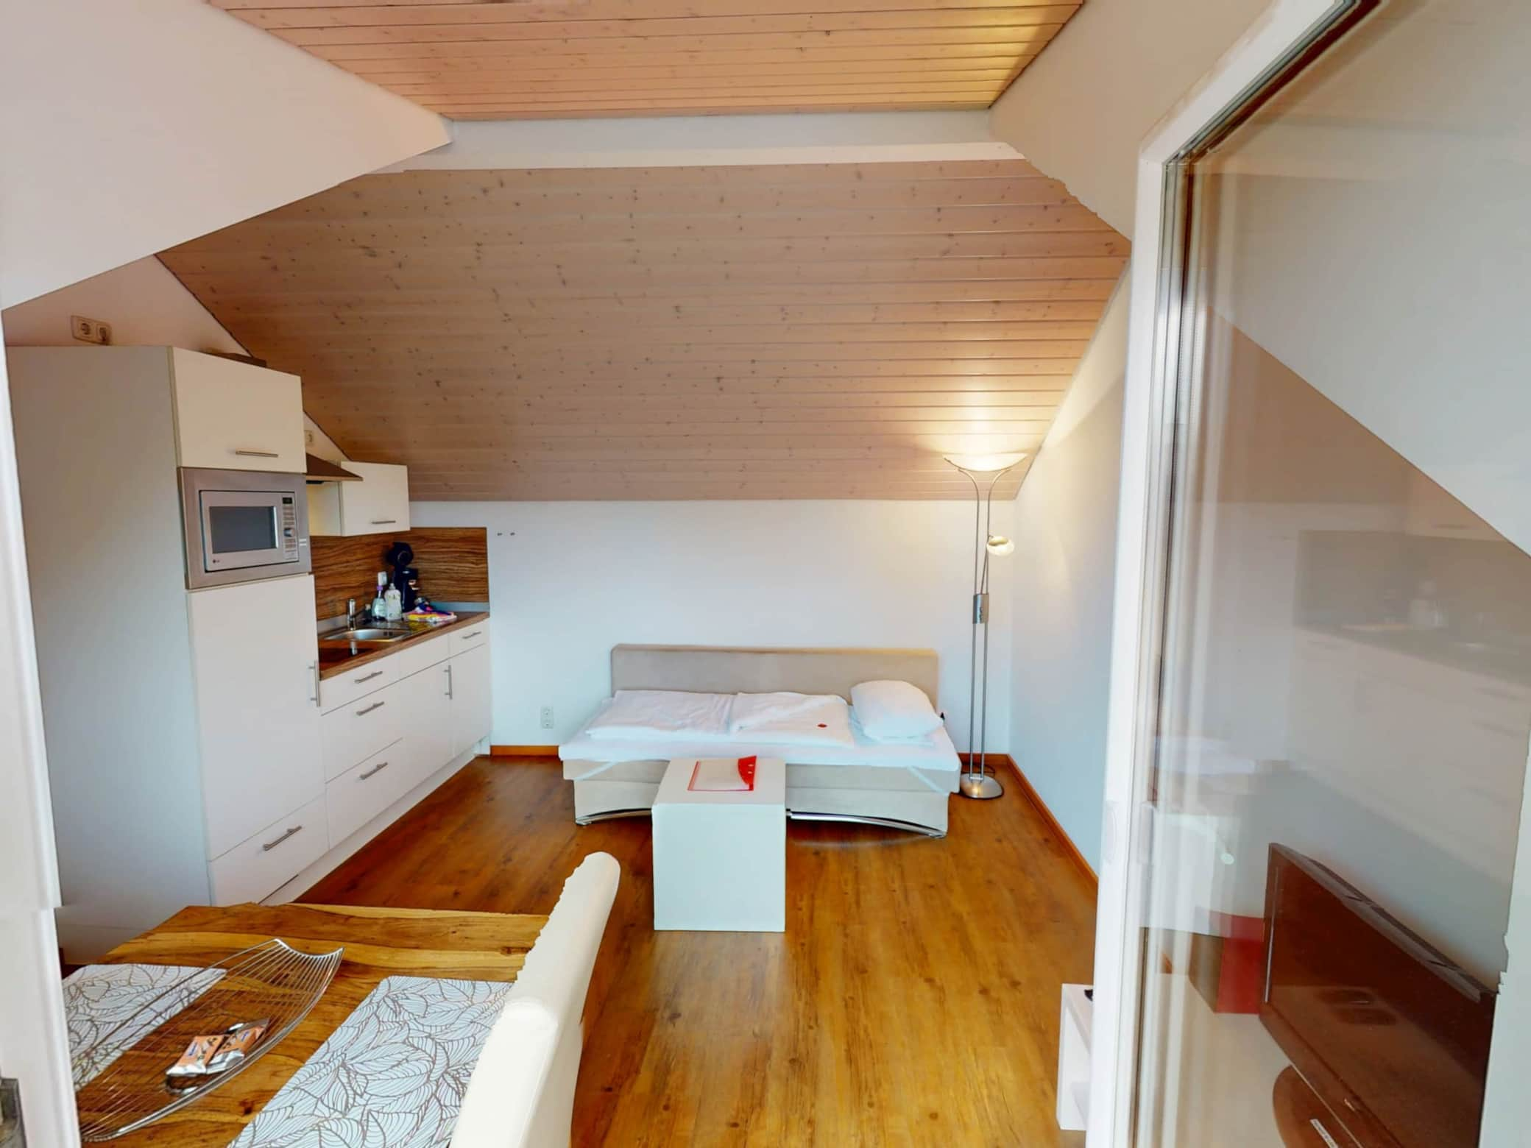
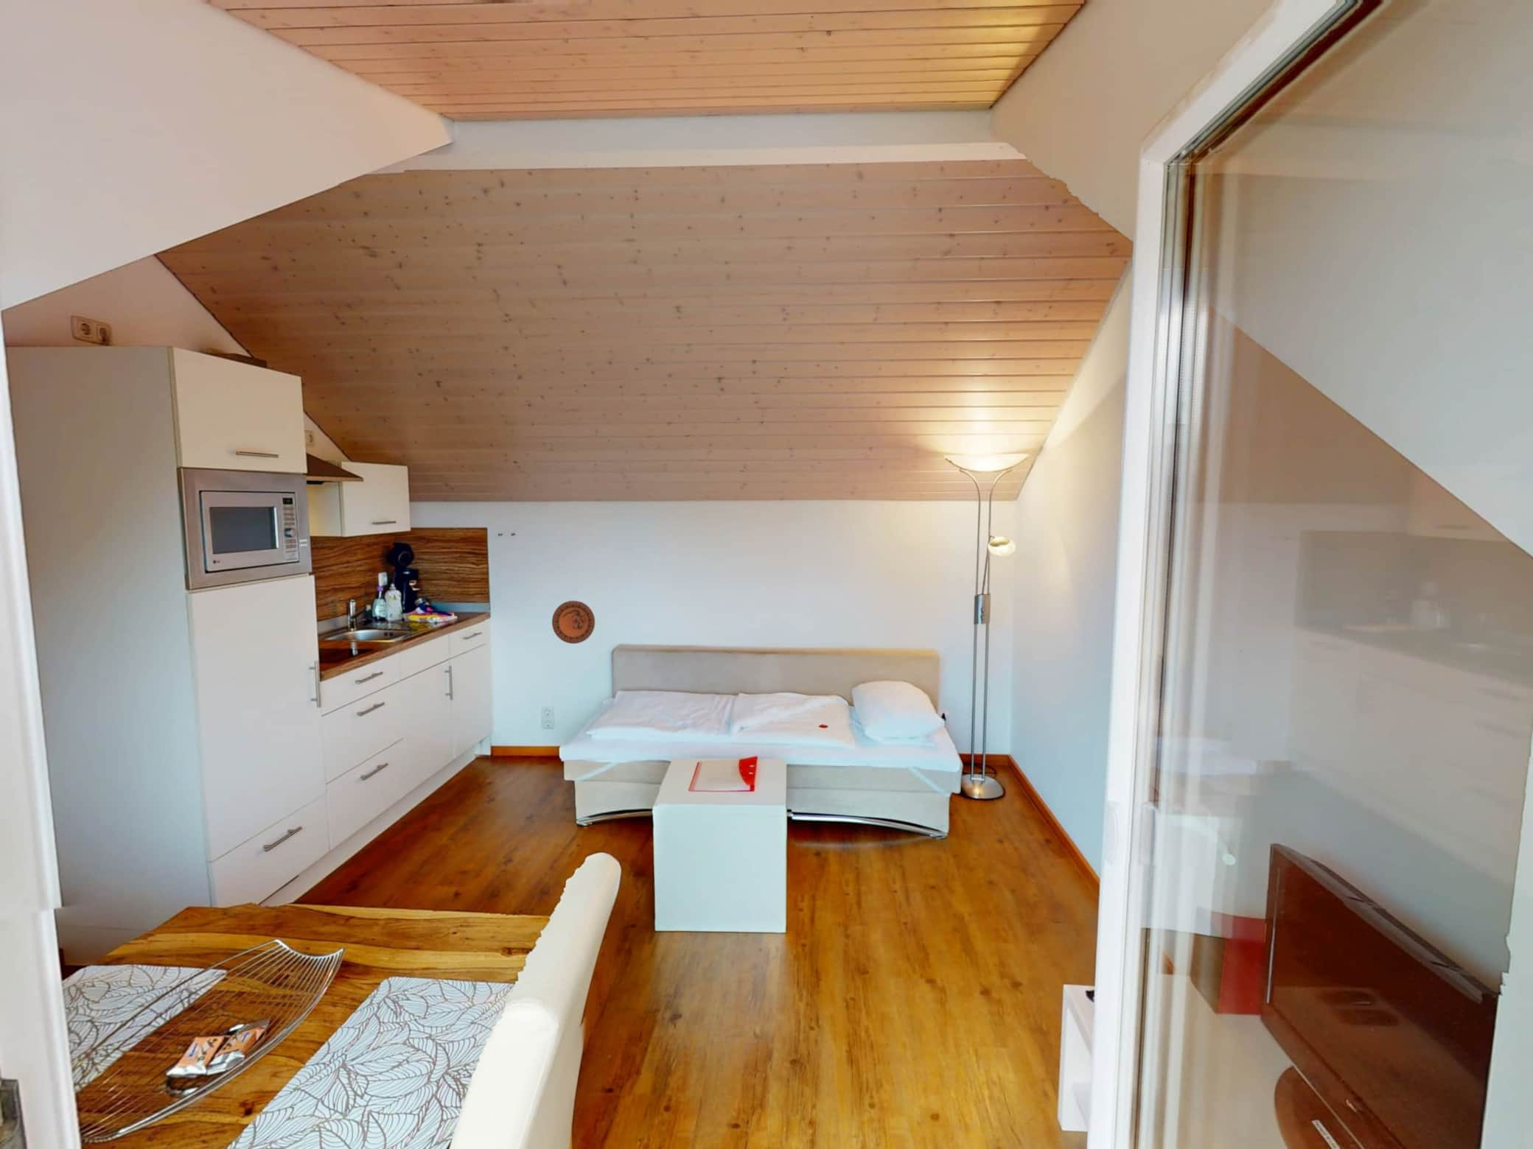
+ decorative plate (573, 622)
